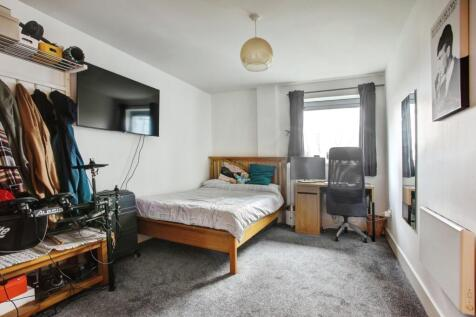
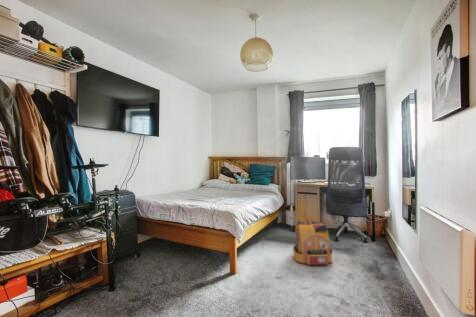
+ backpack (311, 238)
